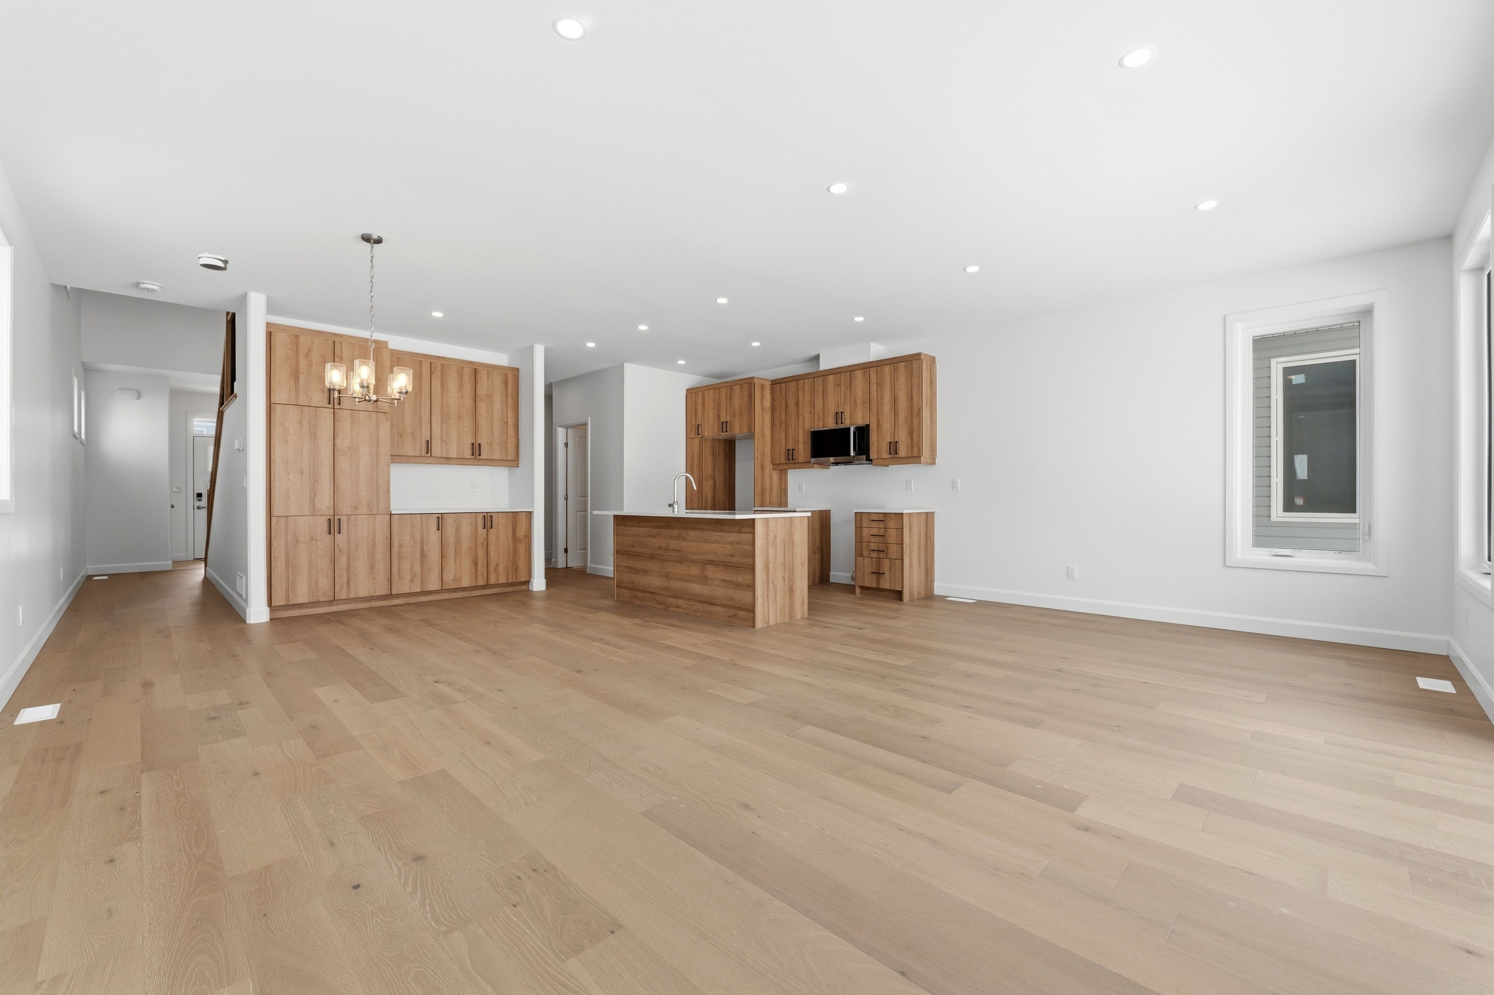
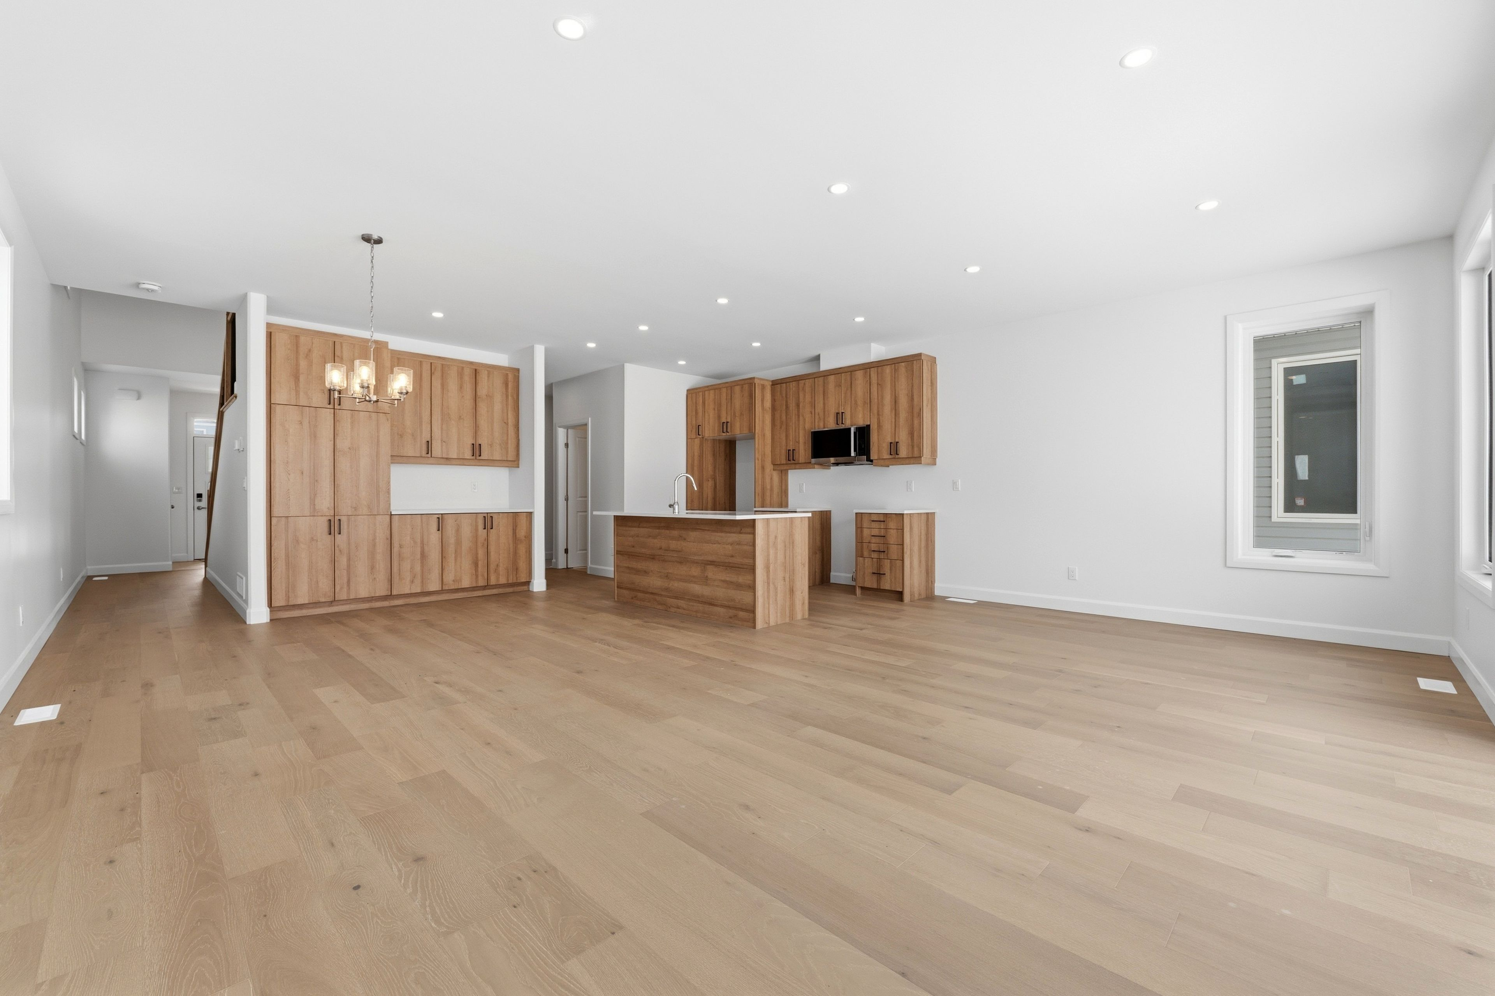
- smoke detector (213, 261)
